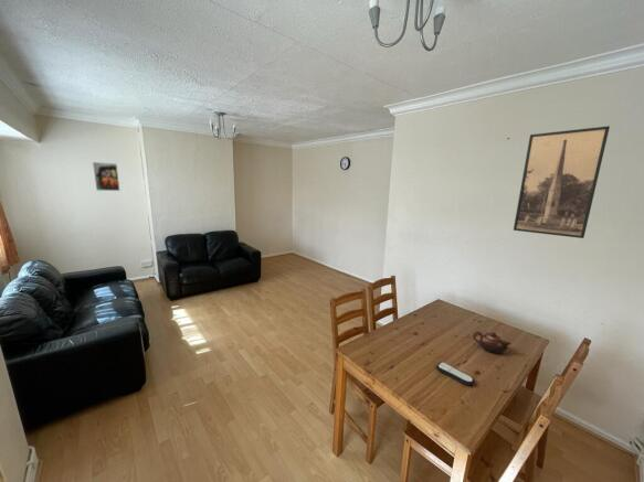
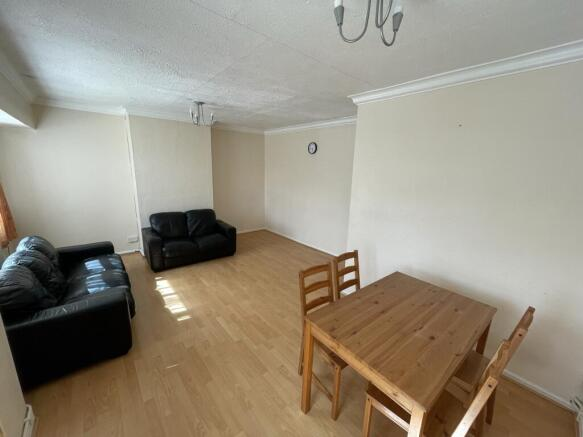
- teapot (490, 340)
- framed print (556, 184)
- remote control (454, 373)
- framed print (106, 176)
